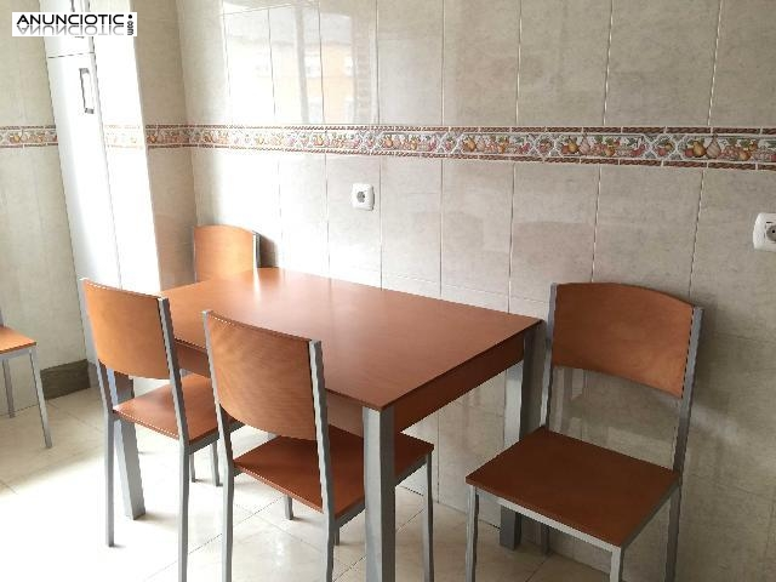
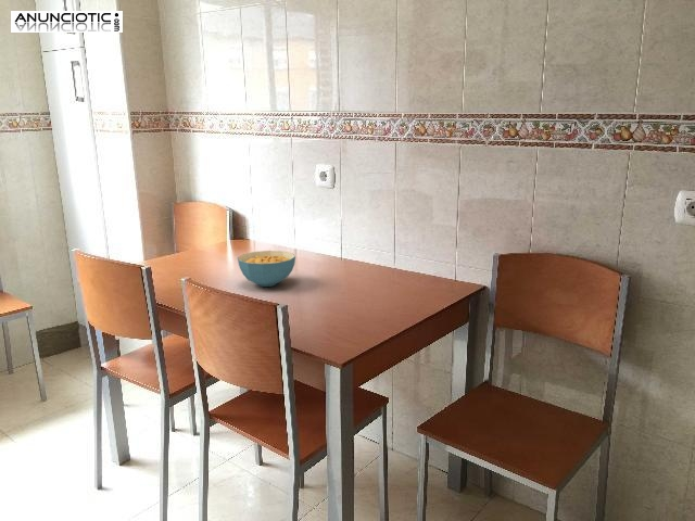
+ cereal bowl (266, 270)
